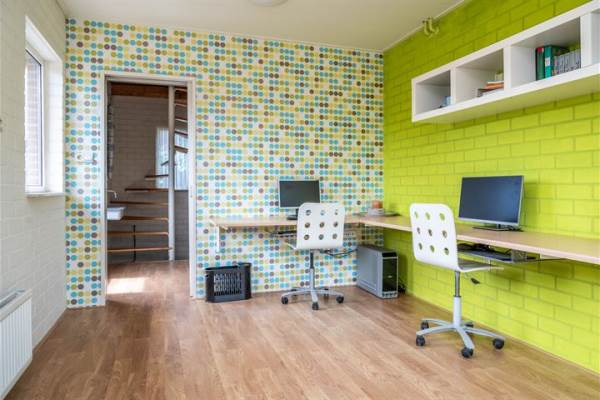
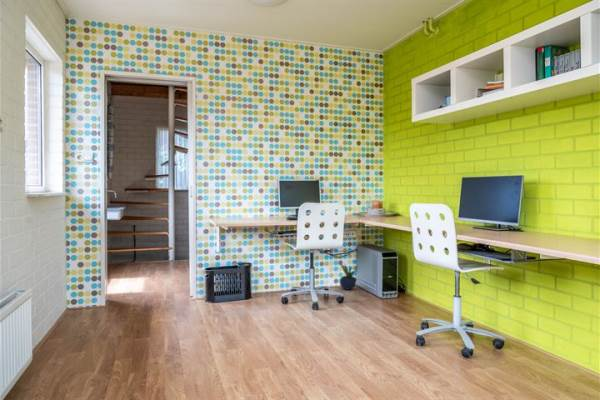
+ potted plant (348, 275)
